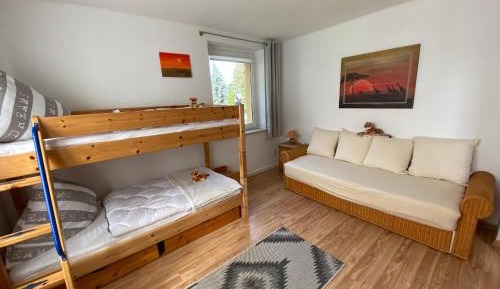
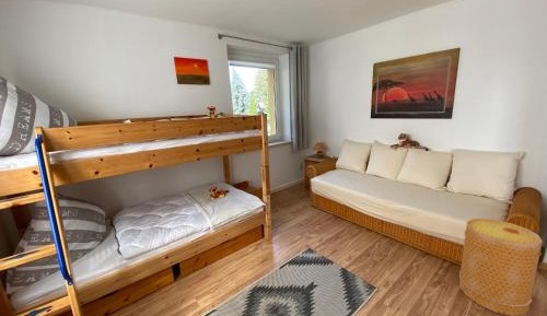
+ basket (496, 262)
